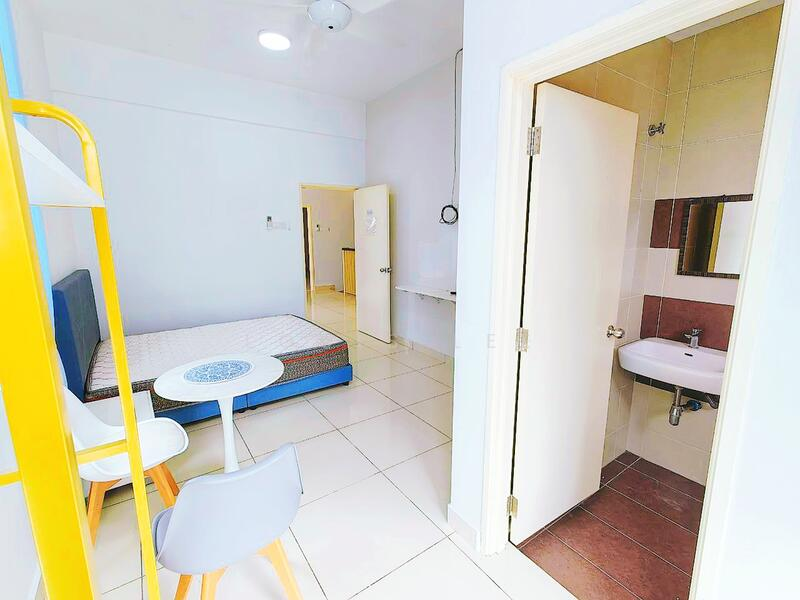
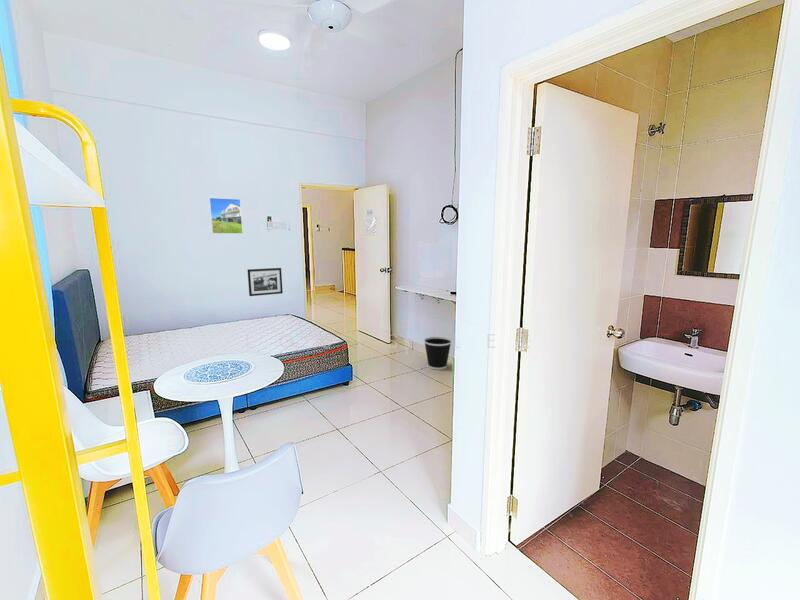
+ picture frame (265, 281)
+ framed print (226, 216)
+ wastebasket (437, 353)
